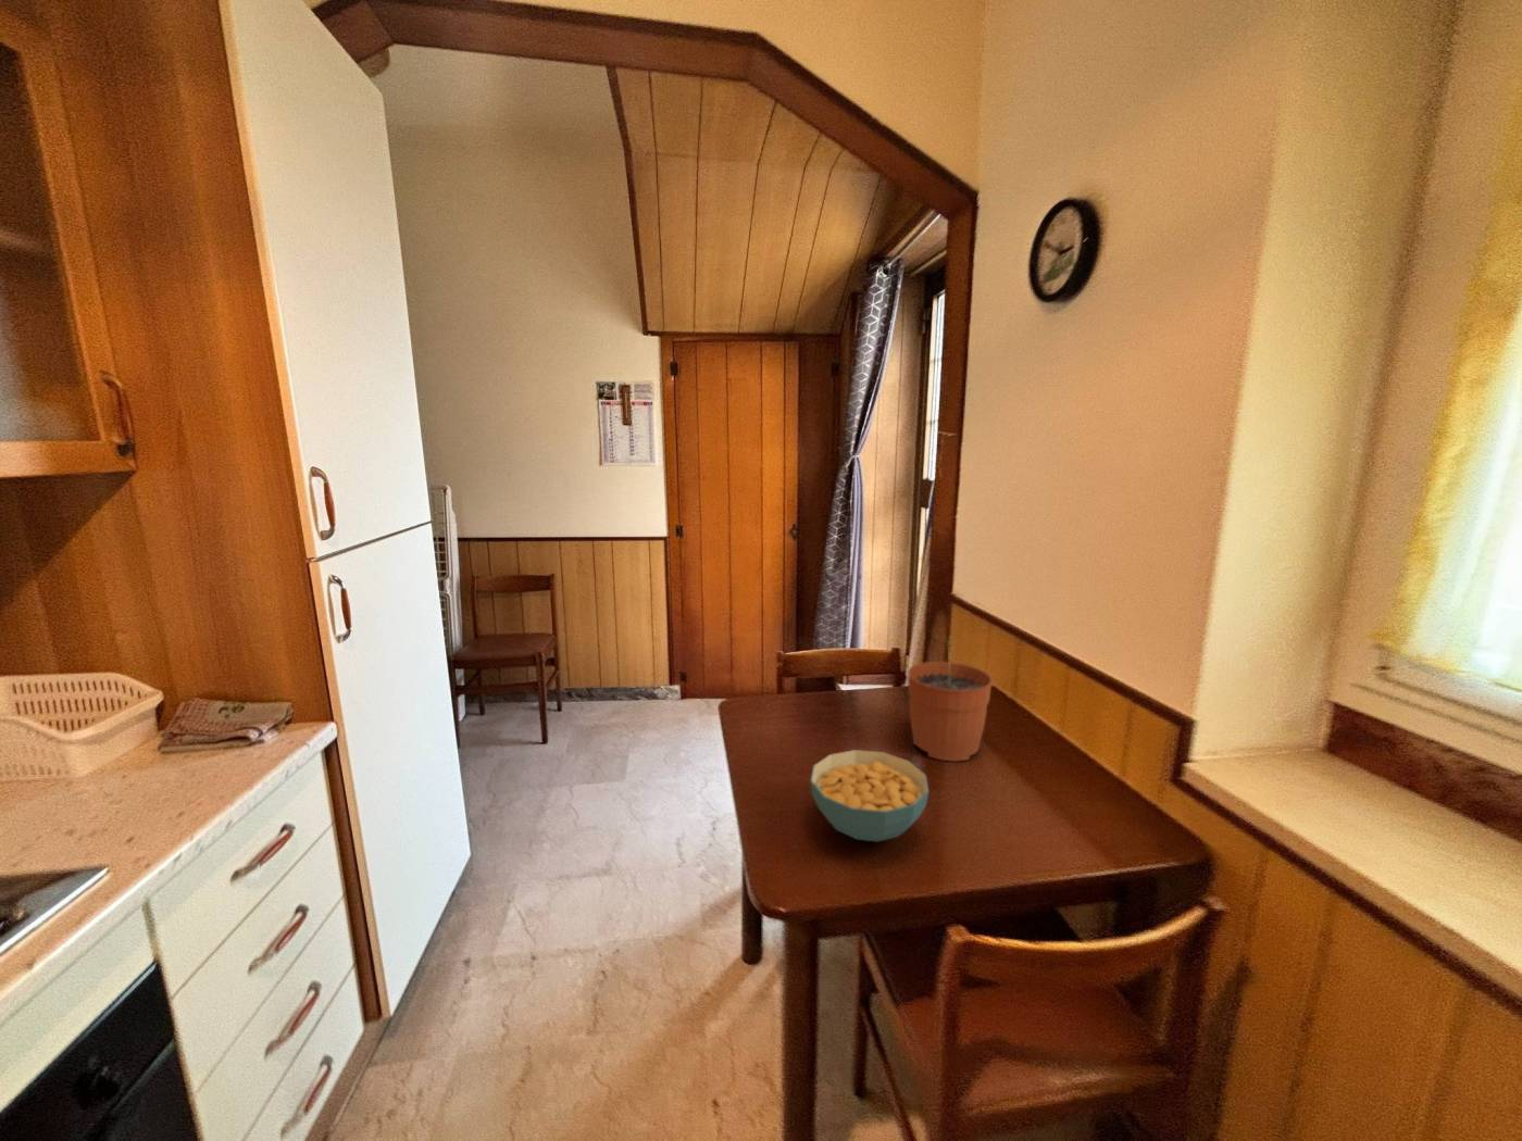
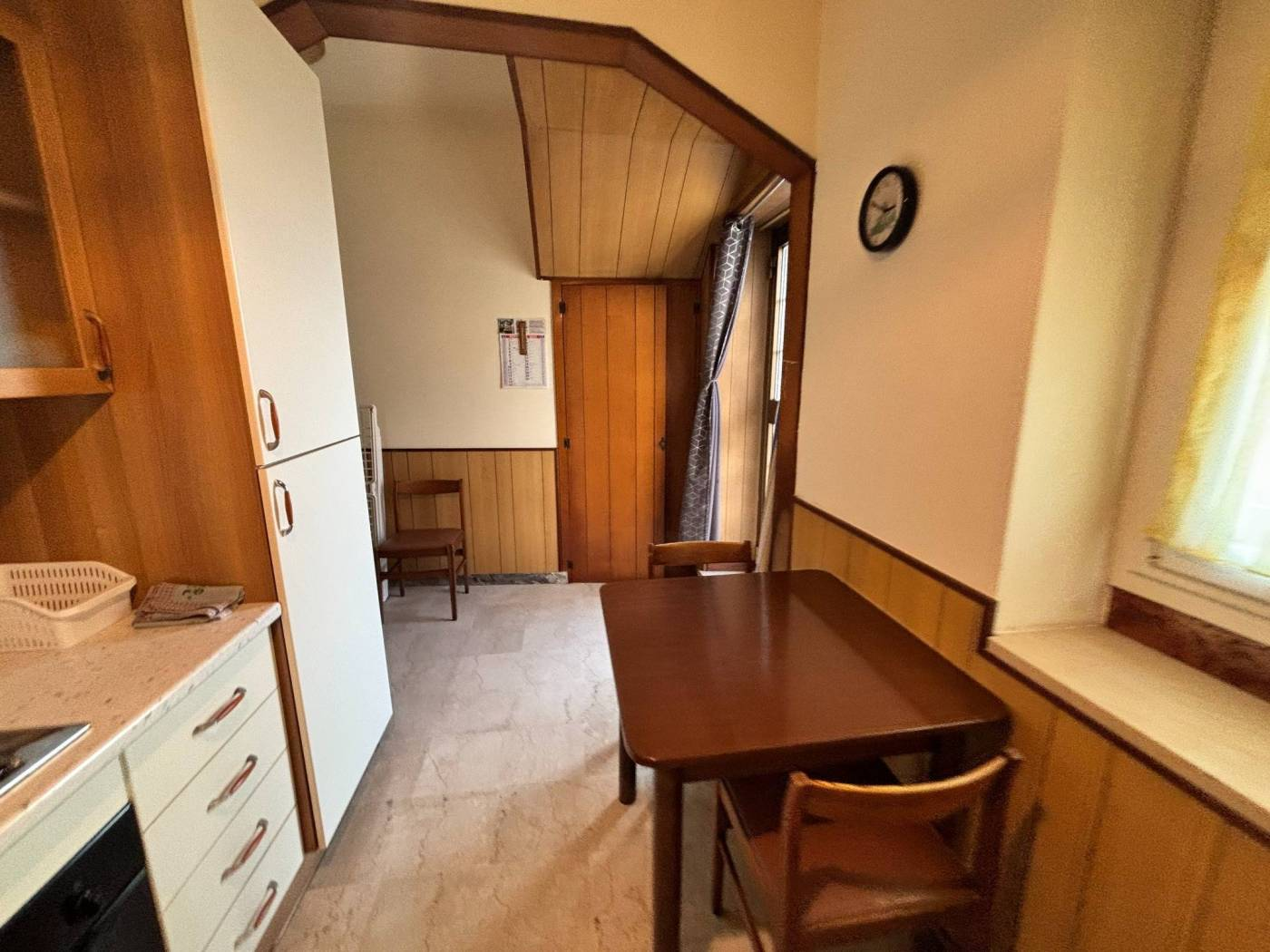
- plant pot (948, 693)
- cereal bowl (868, 803)
